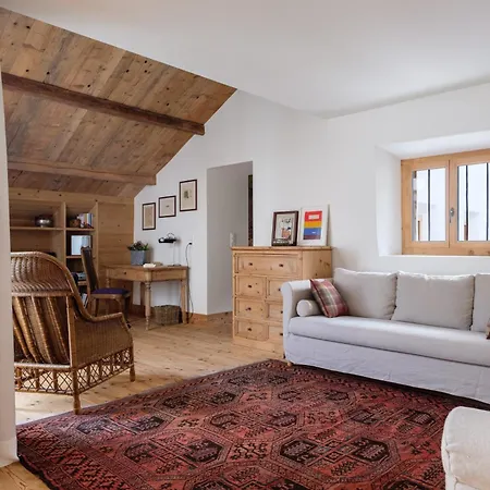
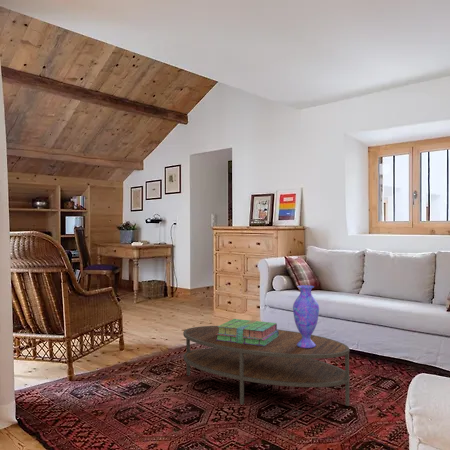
+ coffee table (260, 363)
+ vase (306, 315)
+ stack of books (247, 330)
